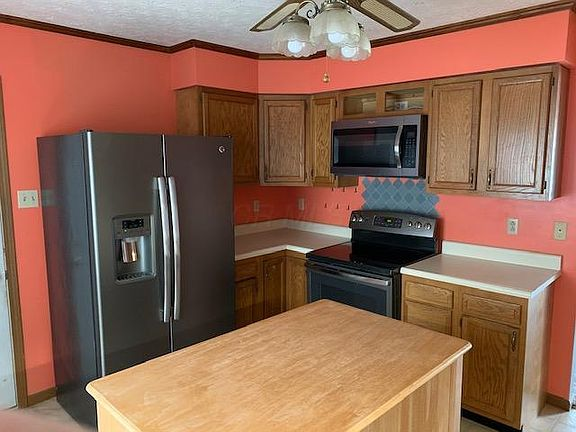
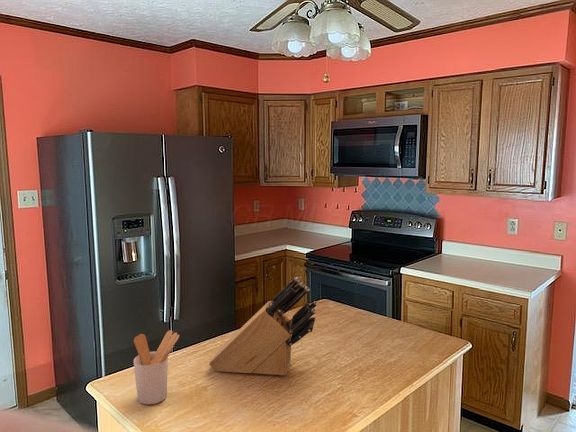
+ knife block (264, 323)
+ utensil holder (158, 365)
